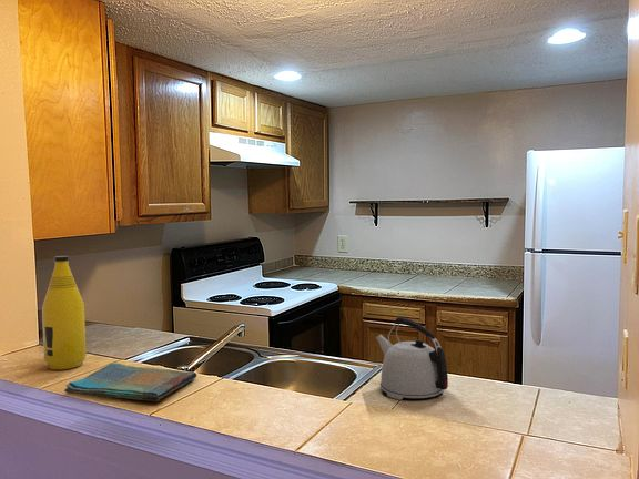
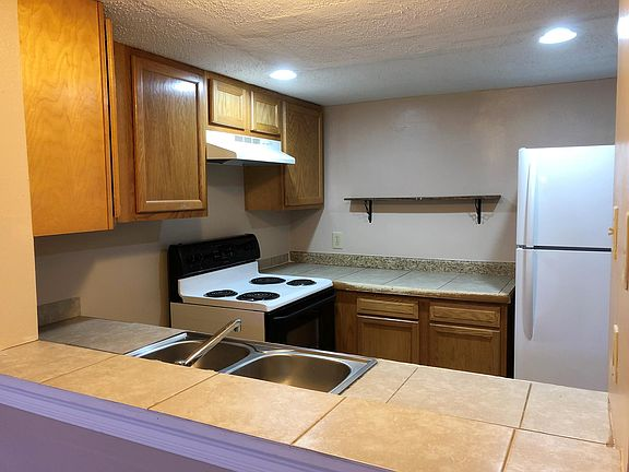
- dish towel (133, 380)
- kettle (409, 354)
- bottle (63, 310)
